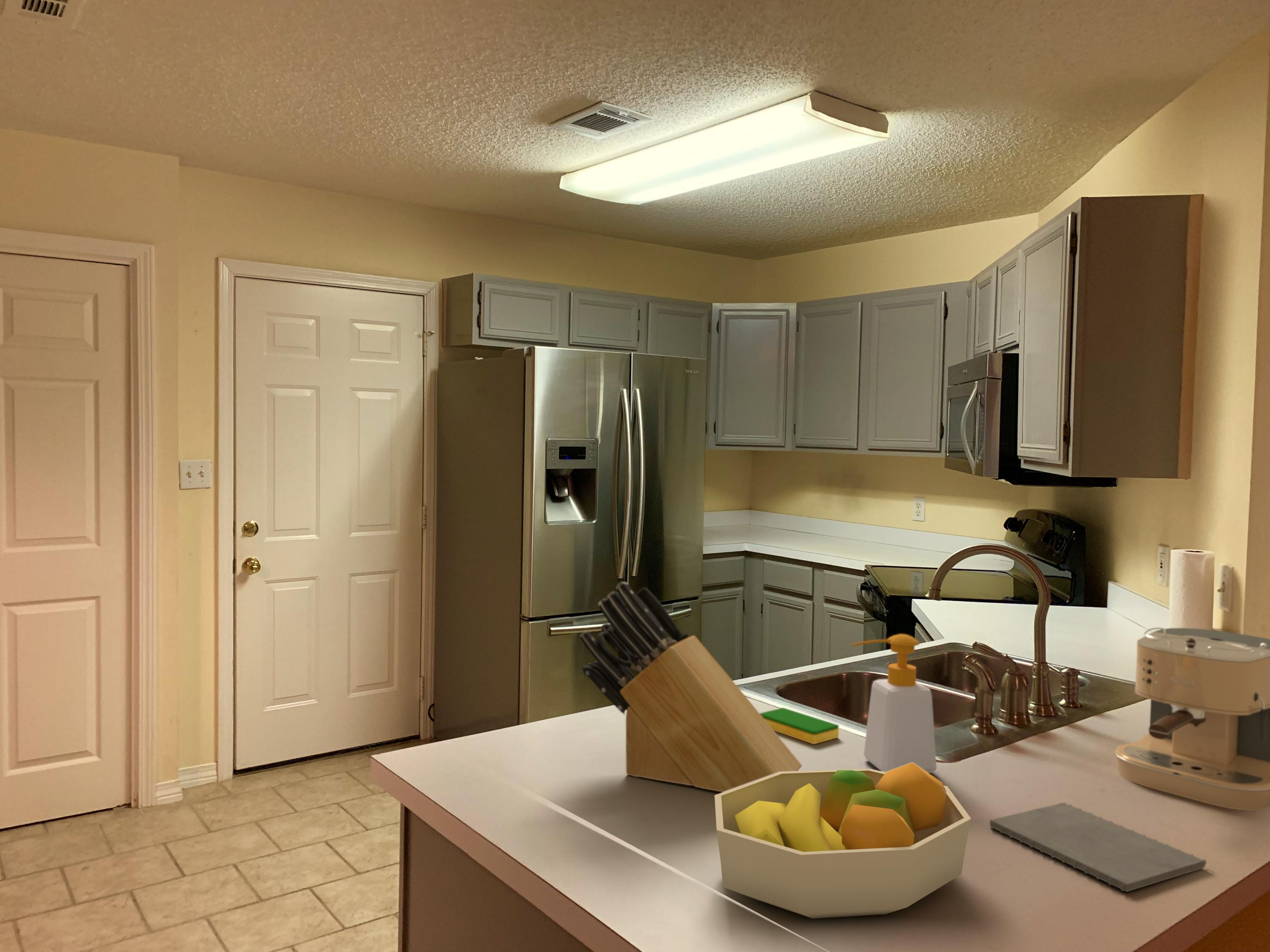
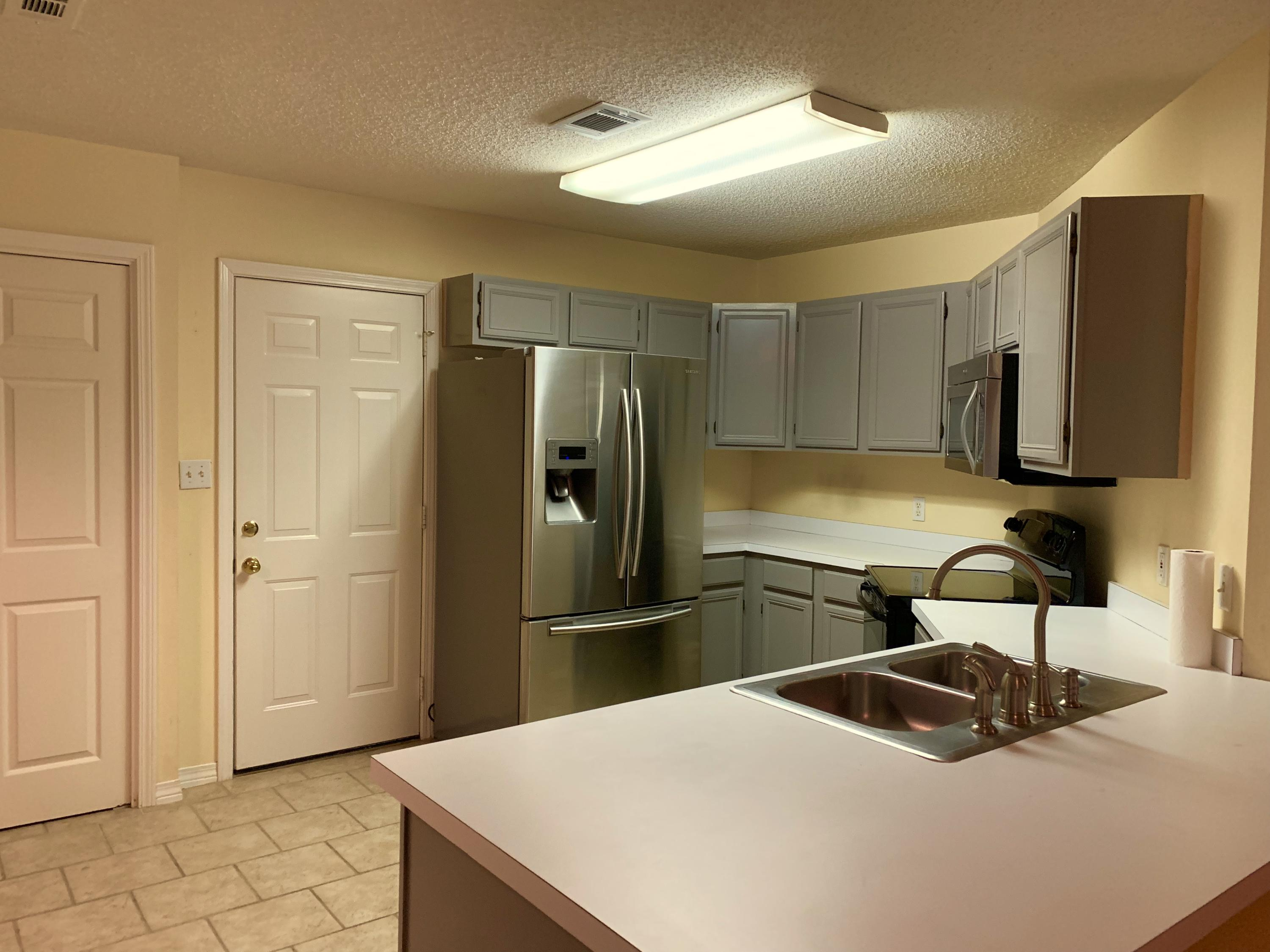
- dish sponge (798, 725)
- soap bottle (889, 701)
- knife block (688, 680)
- coffee maker (1198, 709)
- notepad (1092, 842)
- fruit bowl (839, 826)
